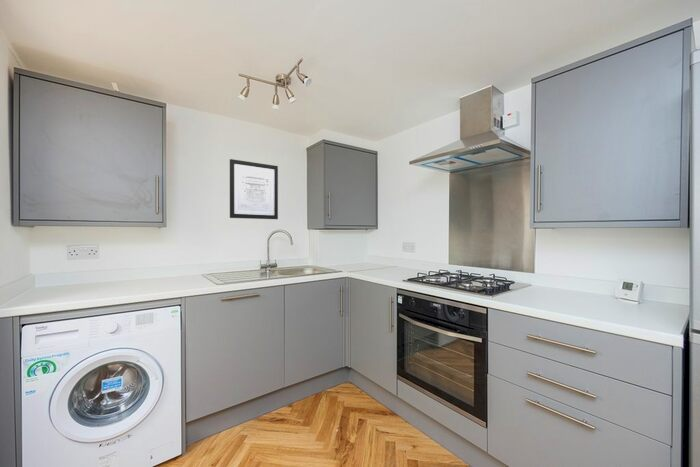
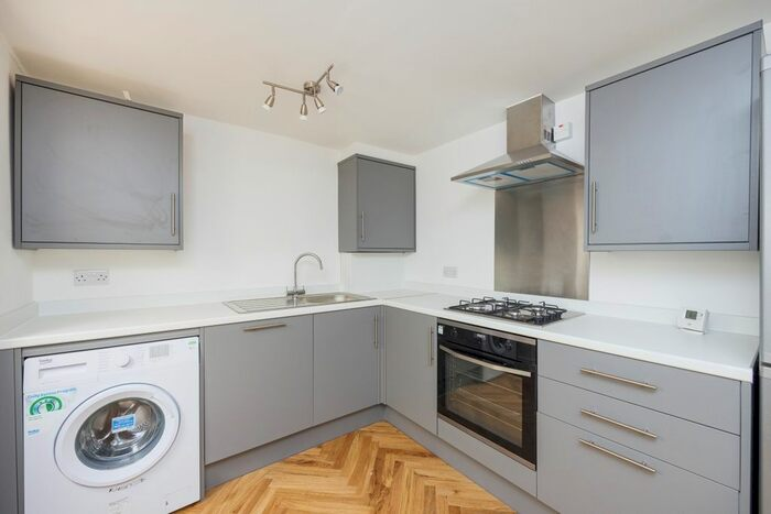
- wall art (254, 190)
